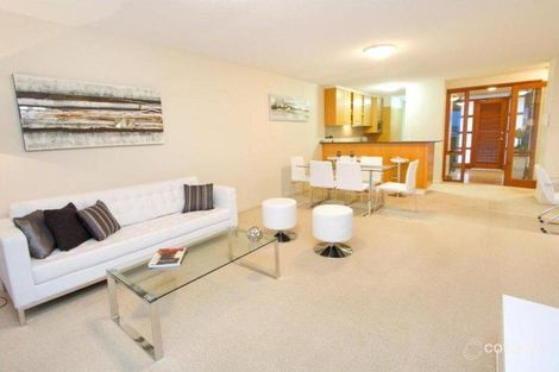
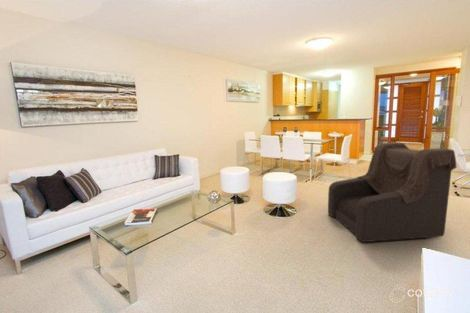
+ armchair (384, 186)
